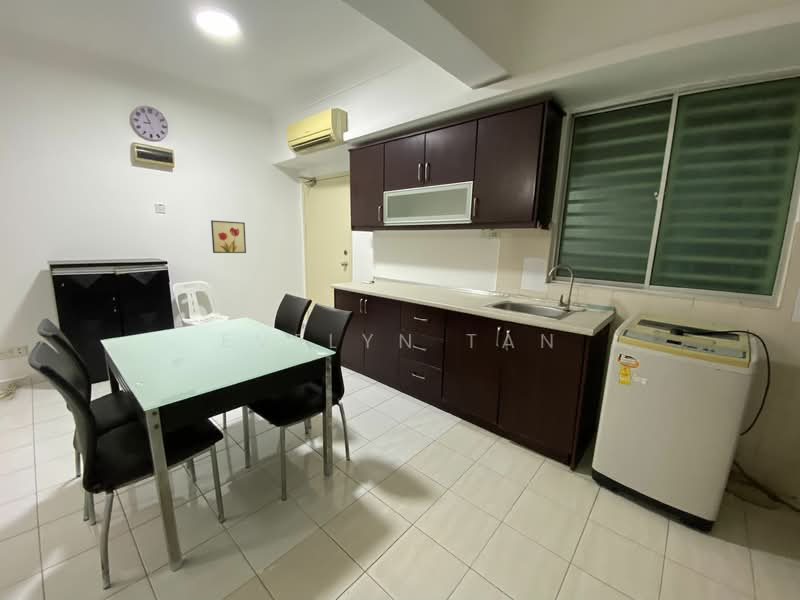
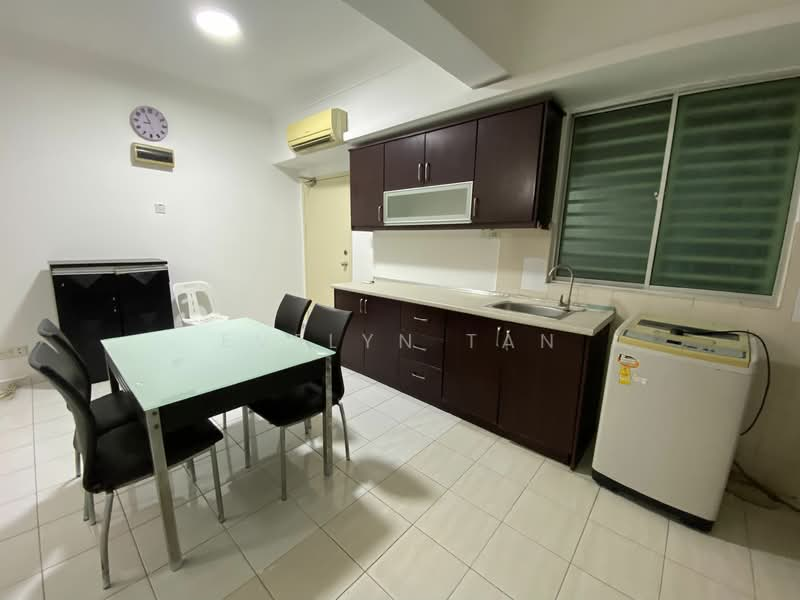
- wall art (228, 237)
